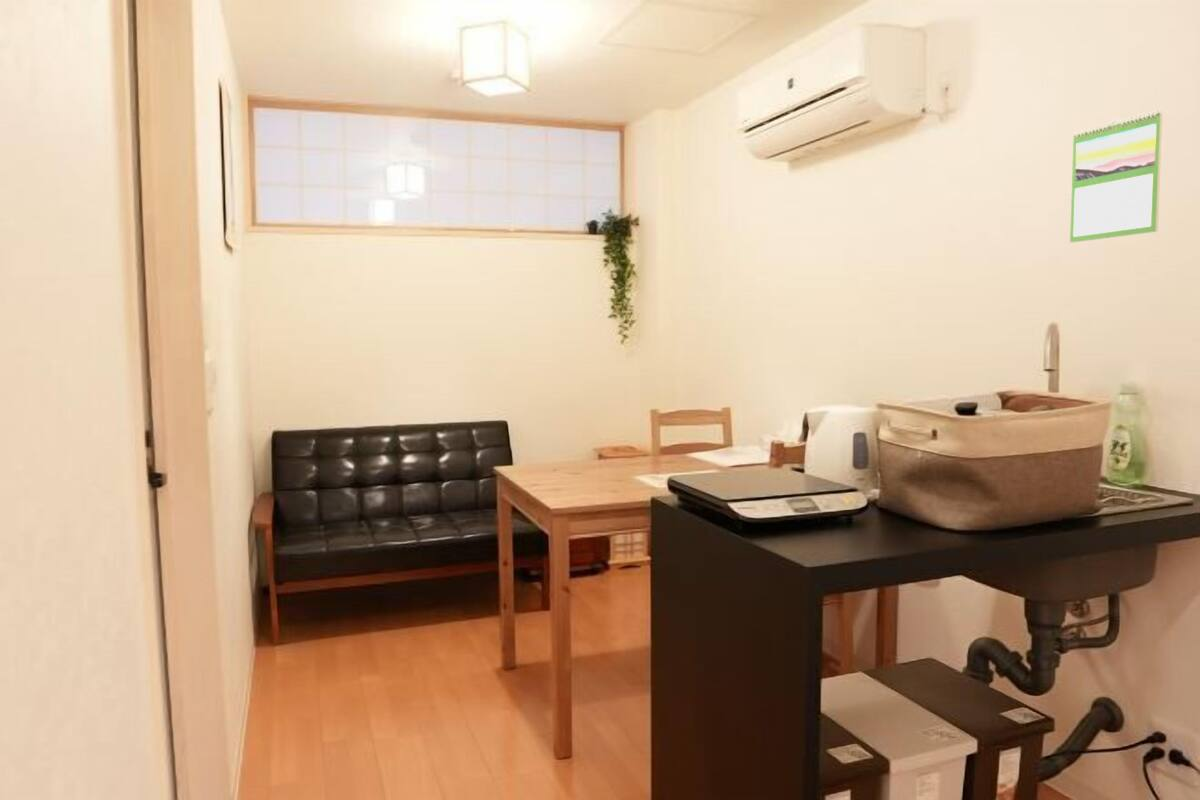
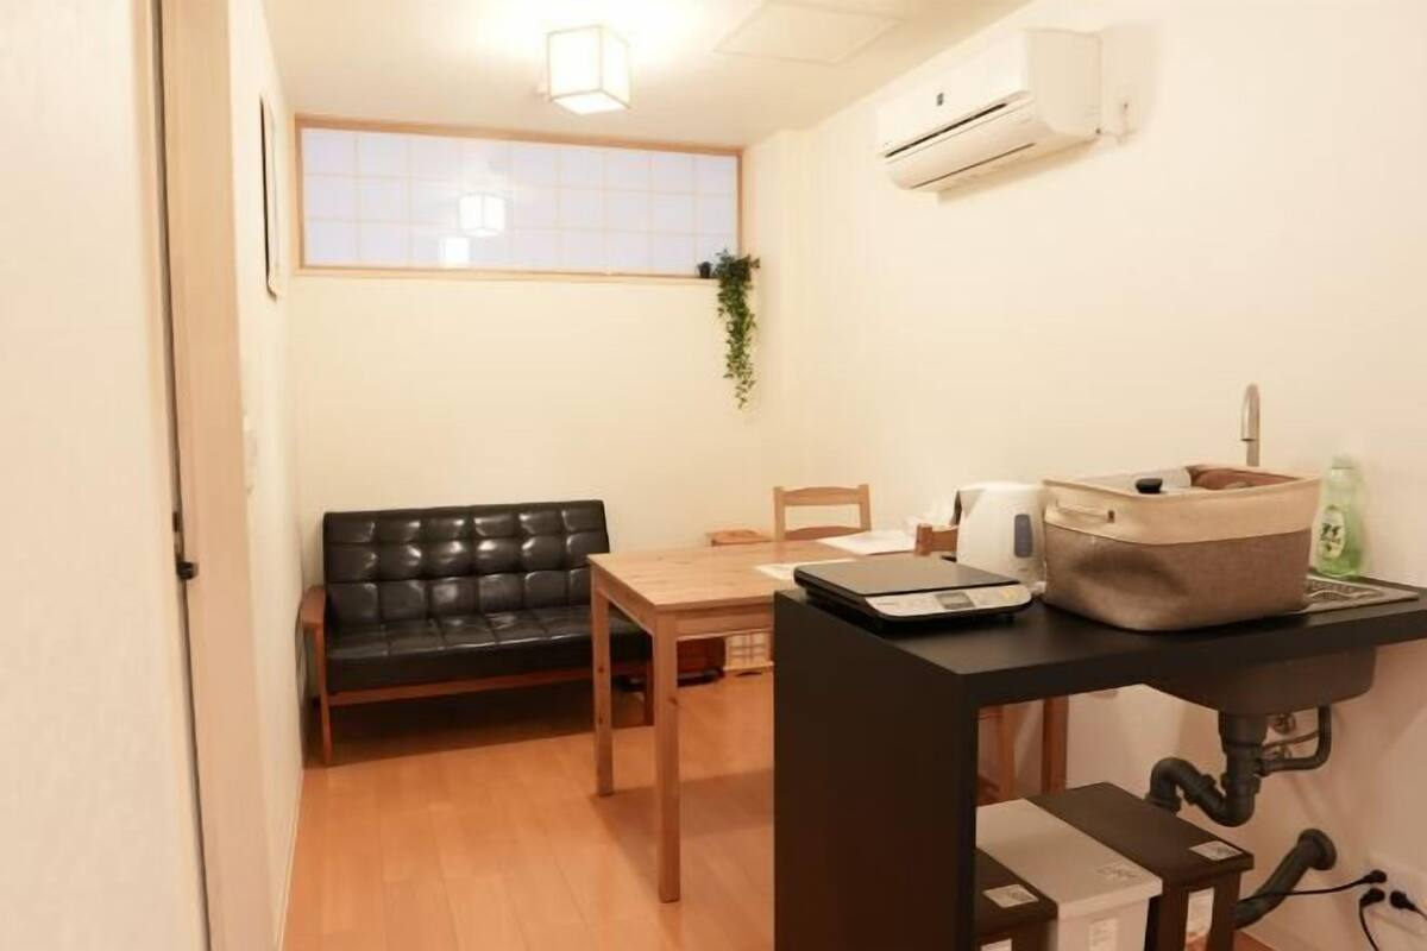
- calendar (1113, 178)
